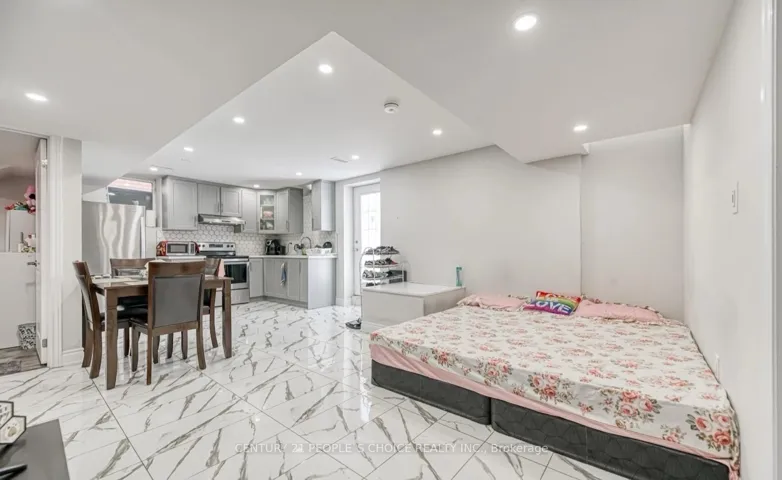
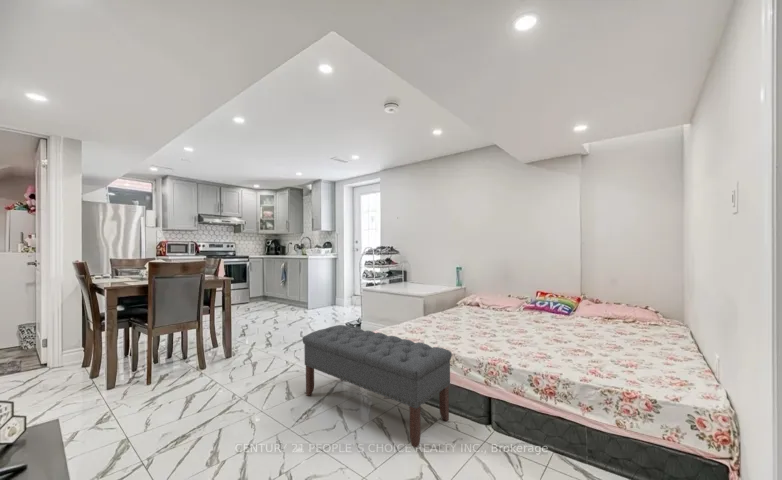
+ bench (371, 372)
